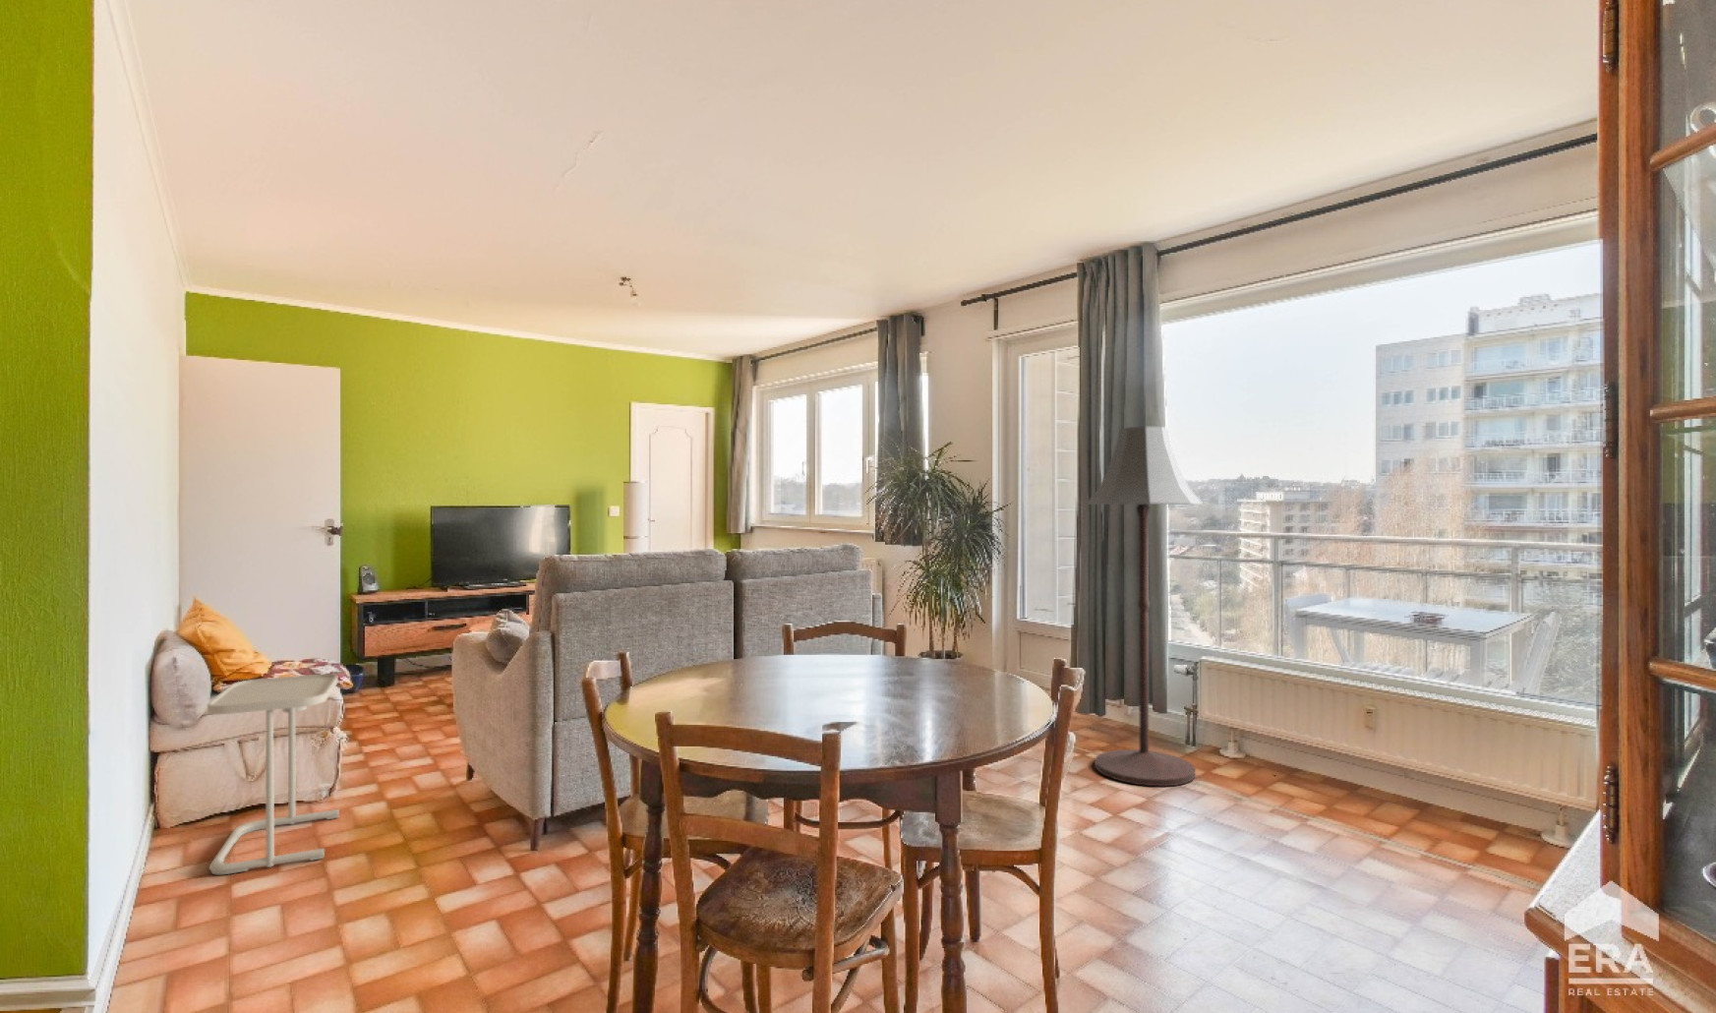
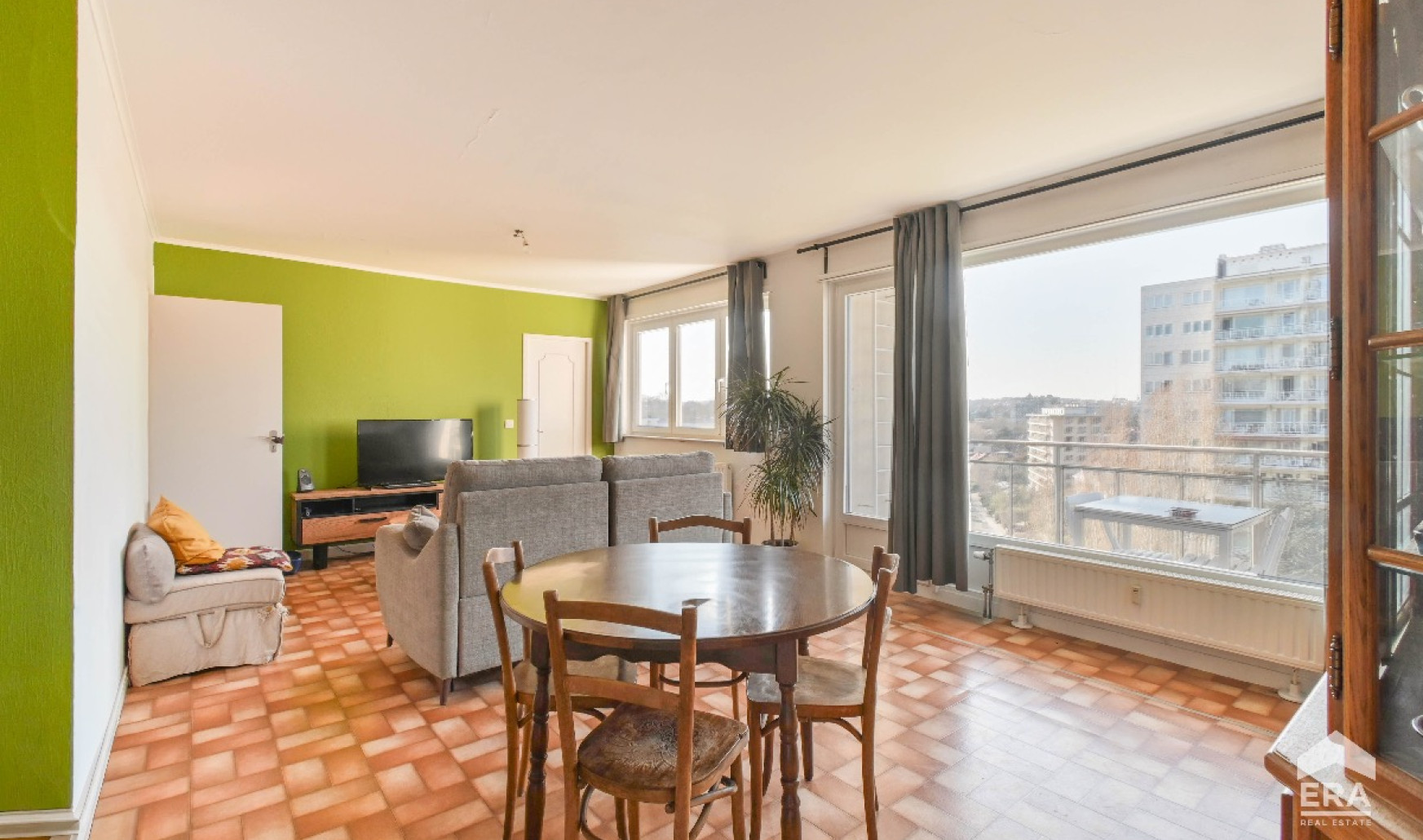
- side table (274, 763)
- floor lamp (1143, 599)
